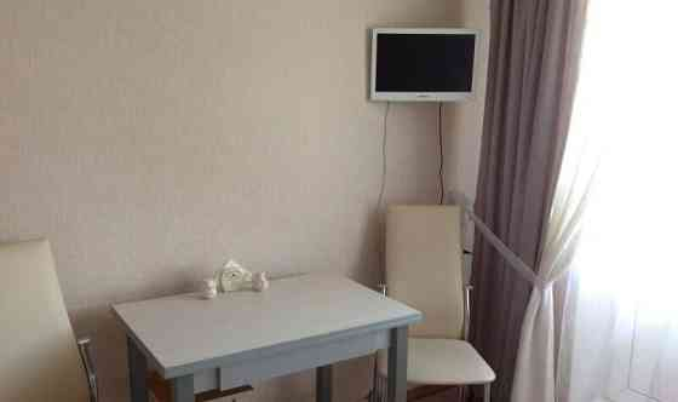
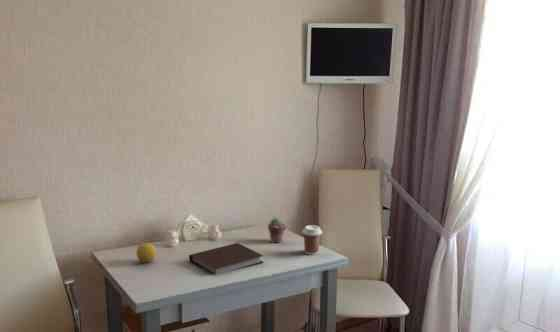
+ potted succulent (276, 229)
+ notebook (226, 258)
+ coffee cup (311, 239)
+ fruit (146, 252)
